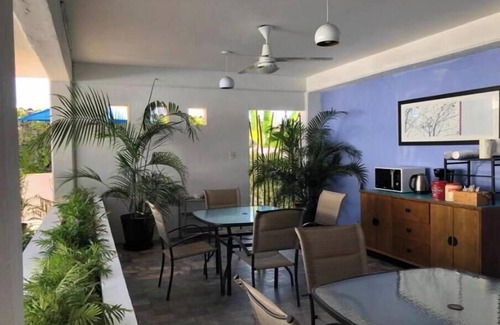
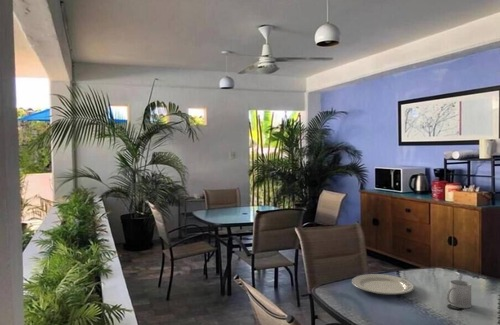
+ mug (457, 294)
+ chinaware (382, 285)
